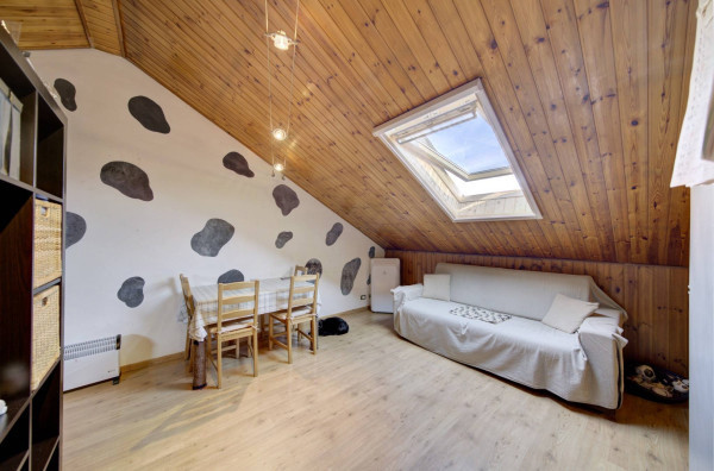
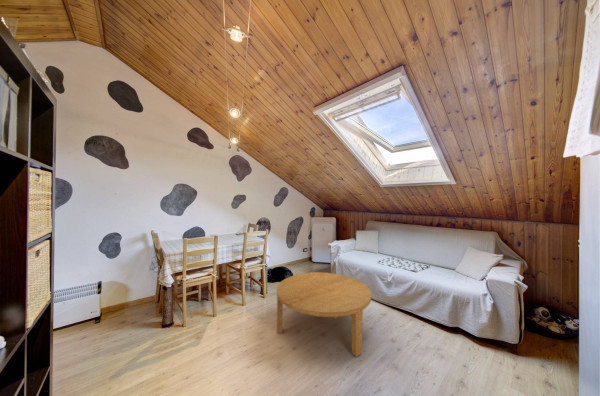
+ coffee table (322, 308)
